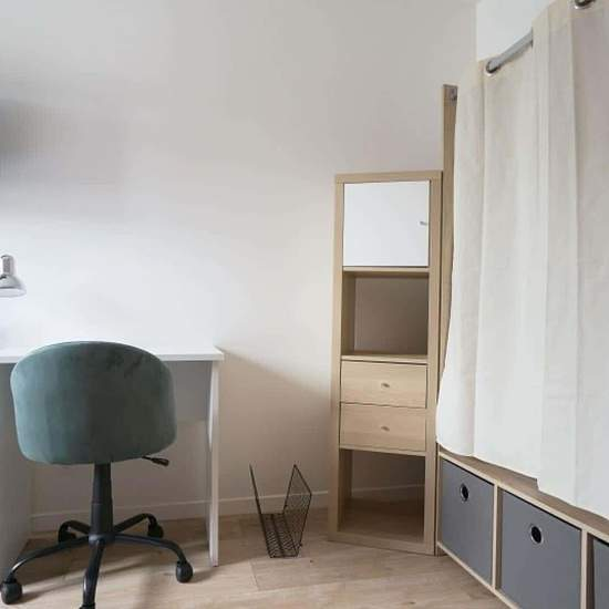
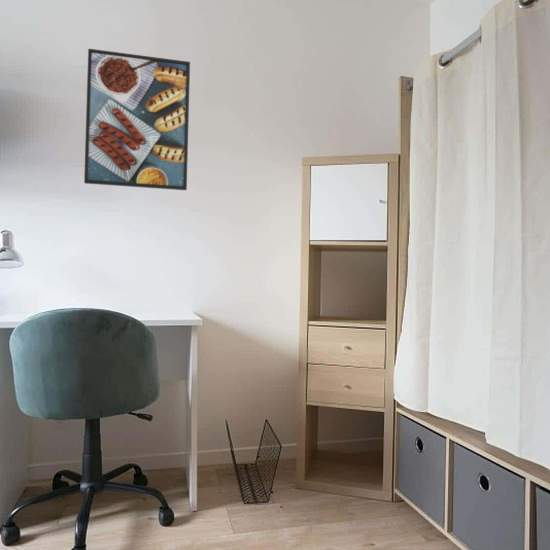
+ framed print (138, 121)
